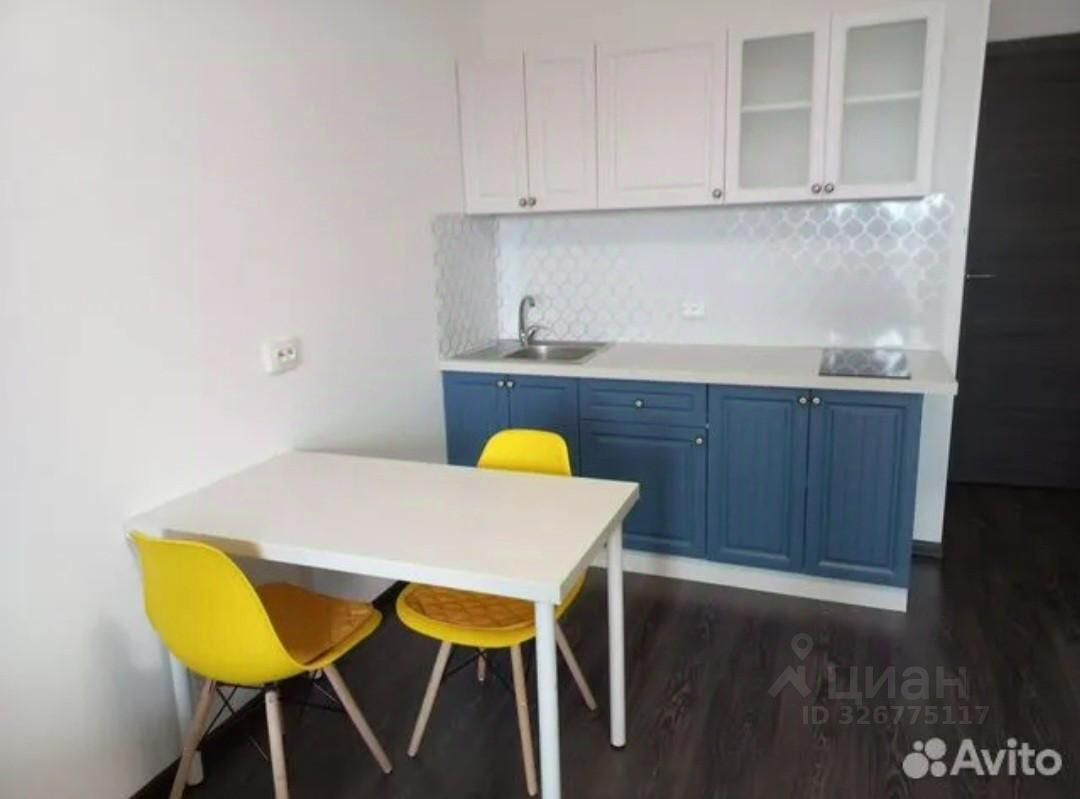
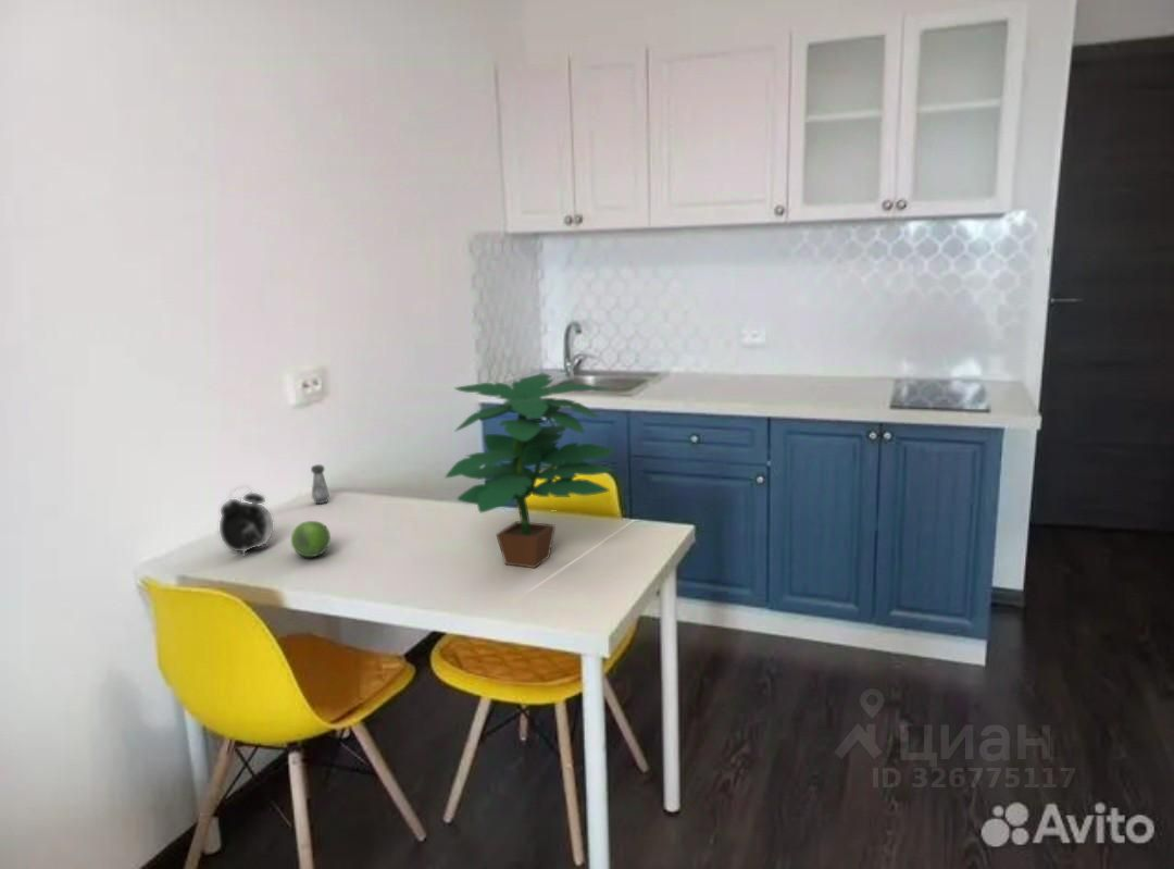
+ alarm clock (247, 519)
+ fruit (308, 537)
+ potted plant (530, 471)
+ salt shaker (319, 483)
